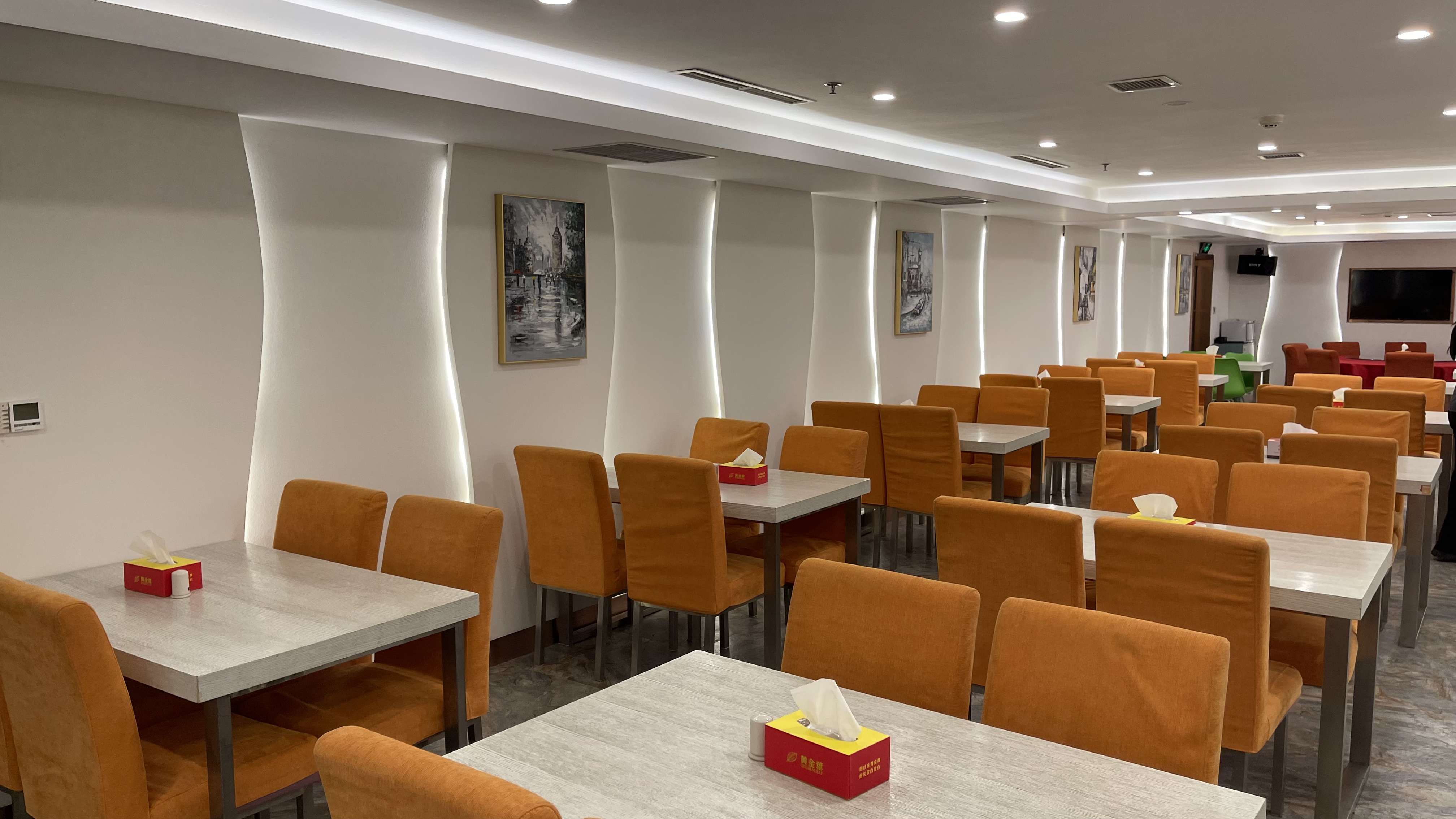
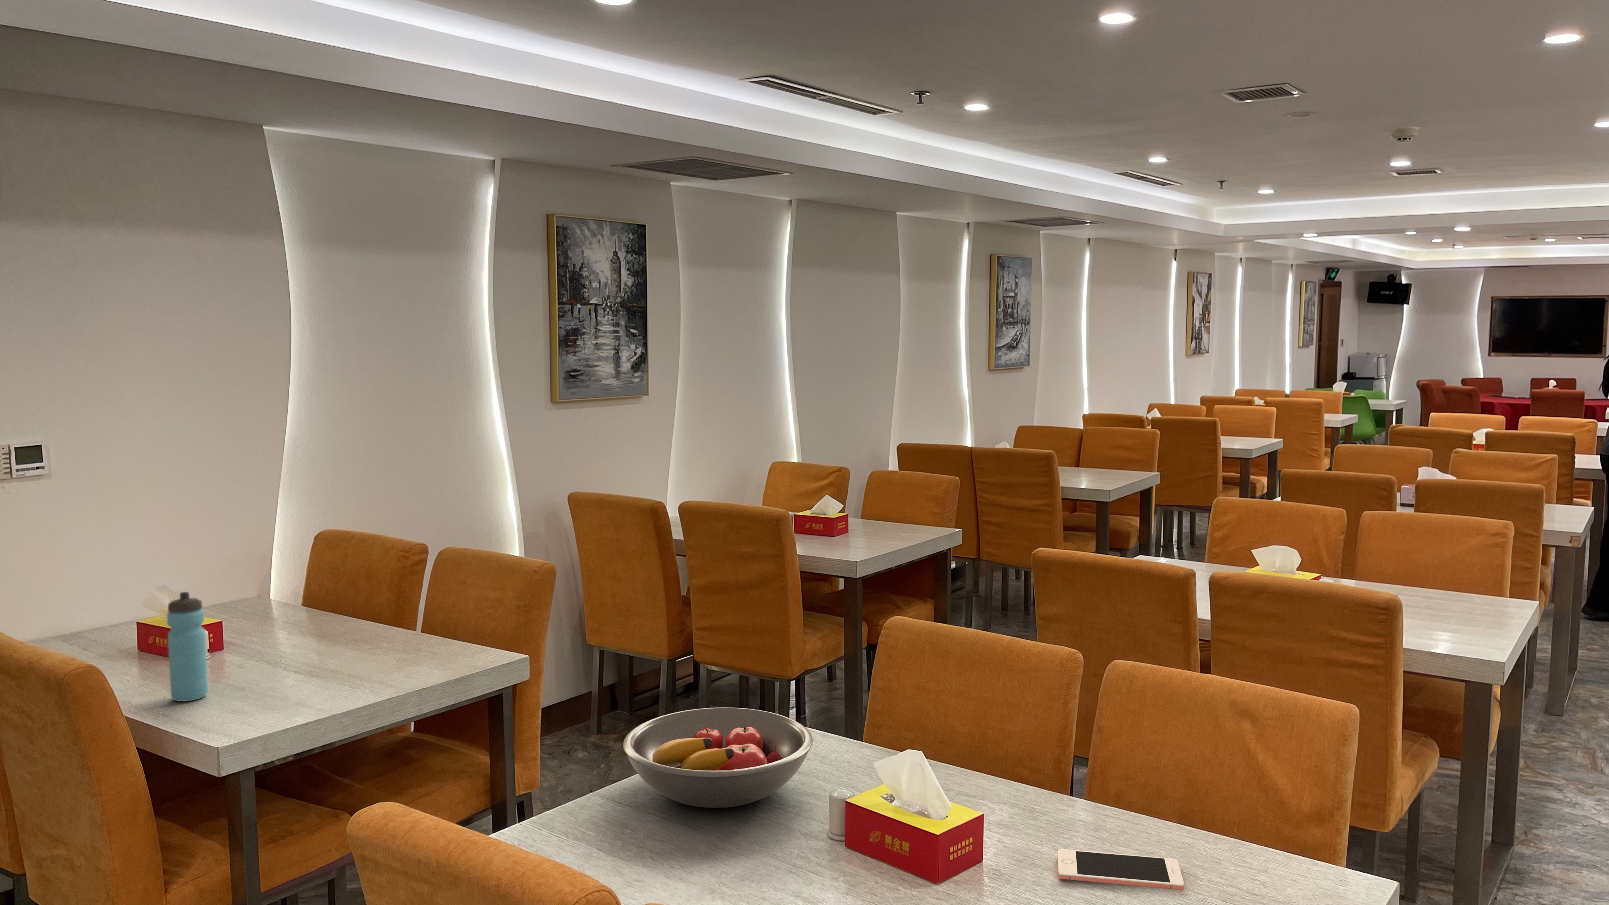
+ fruit bowl (718, 757)
+ cell phone (1118, 869)
+ water bottle (187, 645)
